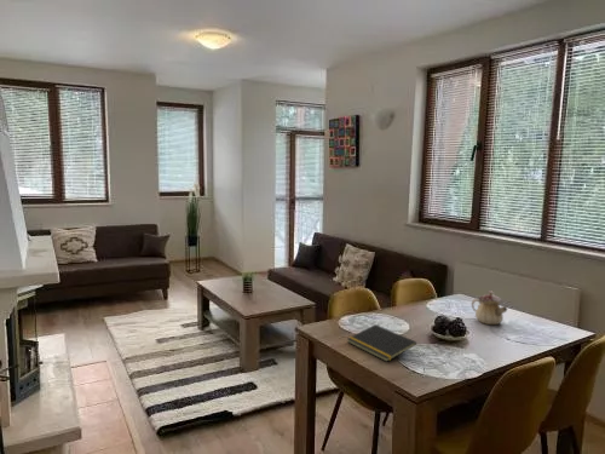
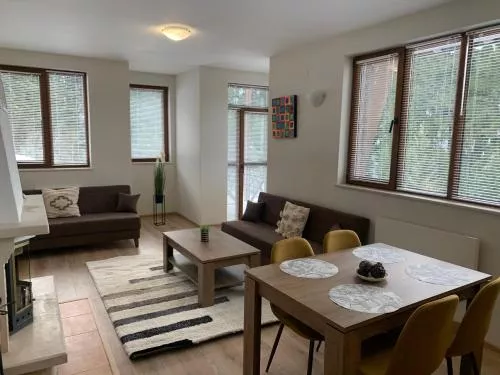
- notepad (380, 341)
- teapot (488, 305)
